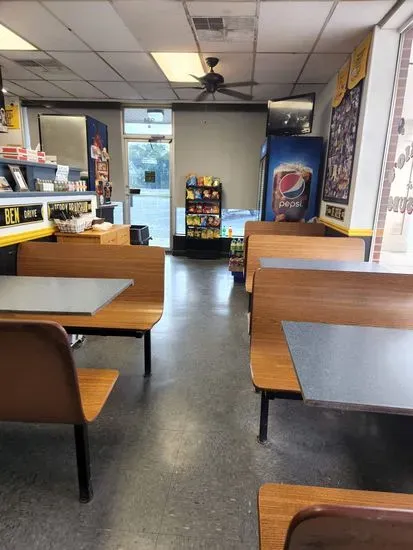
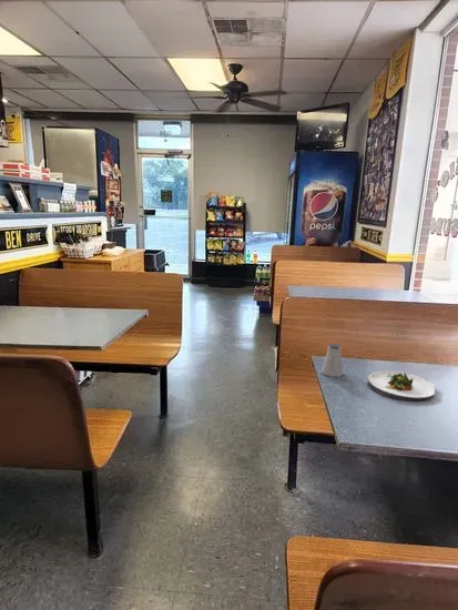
+ salad plate (400, 380)
+ saltshaker (333, 358)
